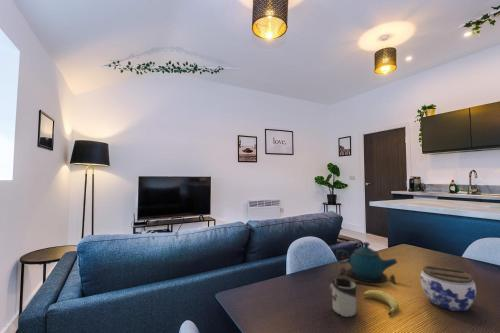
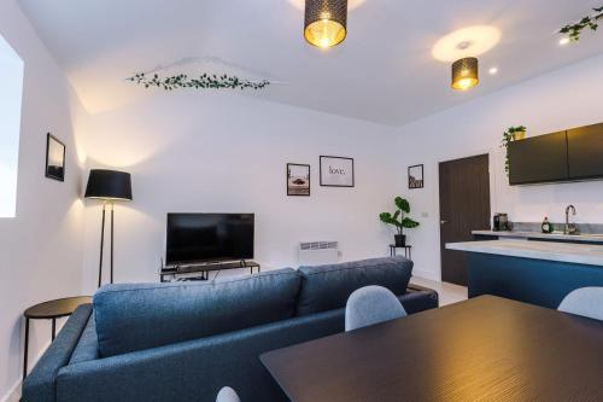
- jar (446, 287)
- fruit (383, 299)
- cup (341, 295)
- teapot (365, 258)
